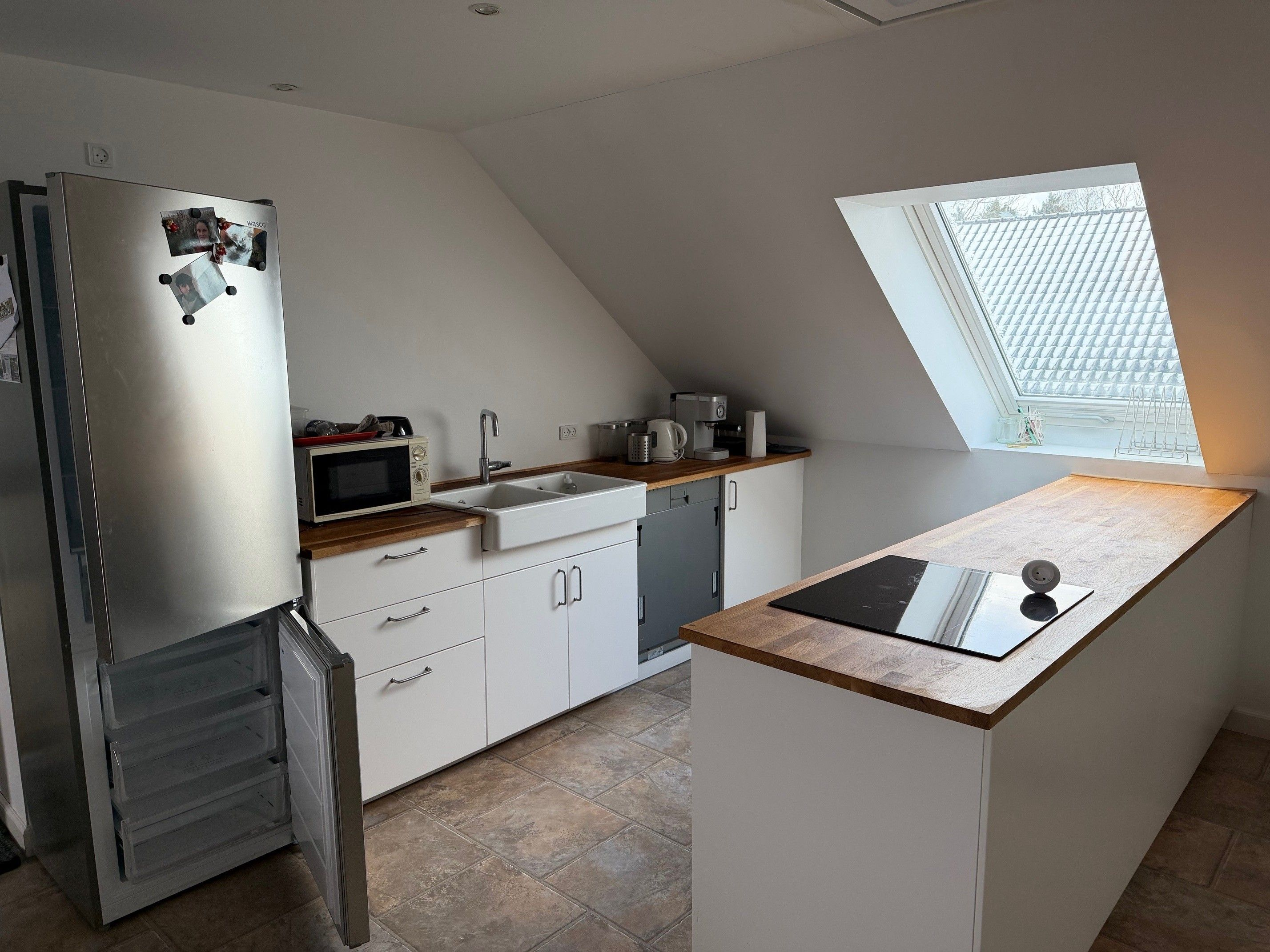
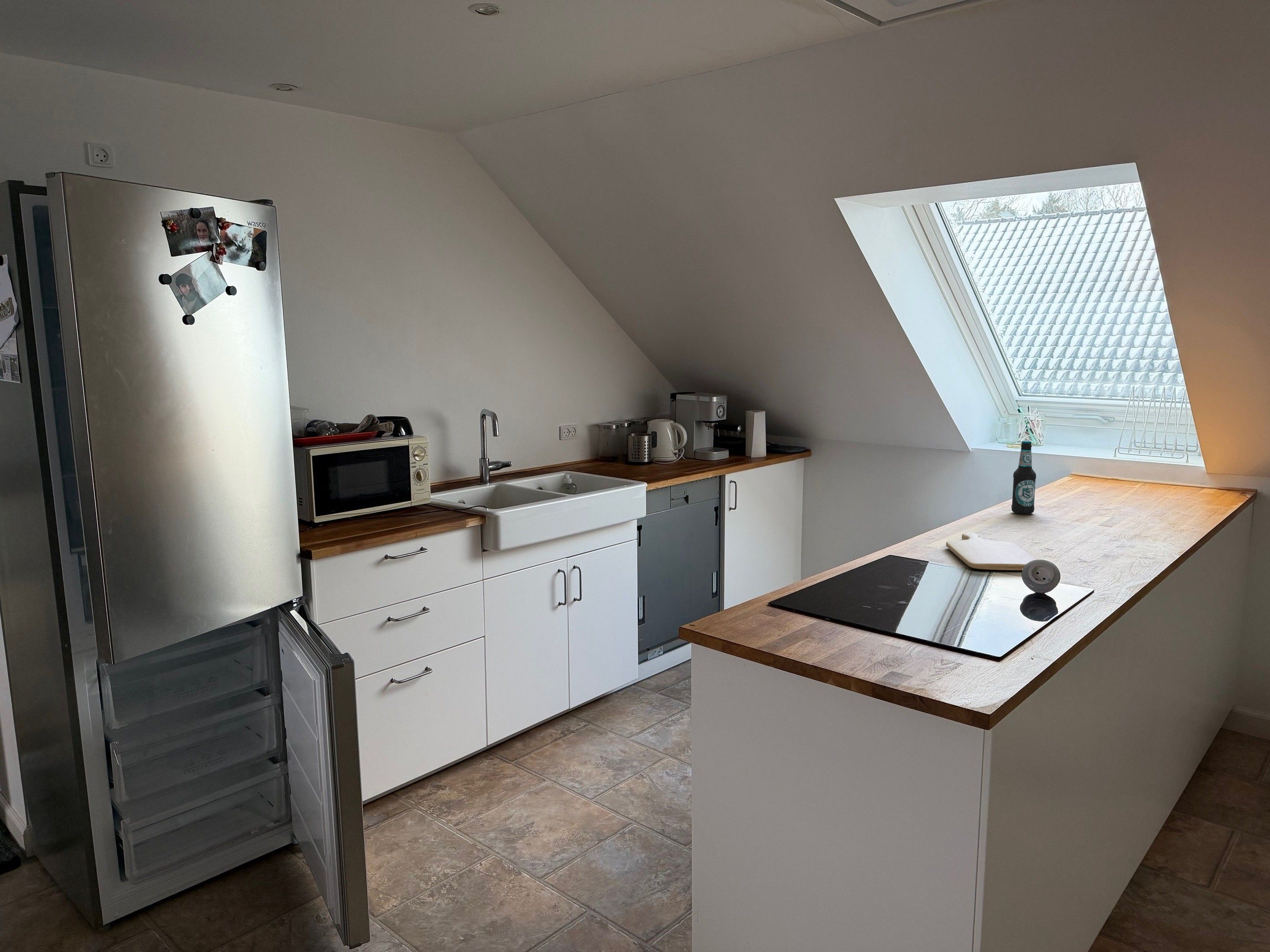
+ chopping board (987, 550)
+ bottle (1025, 477)
